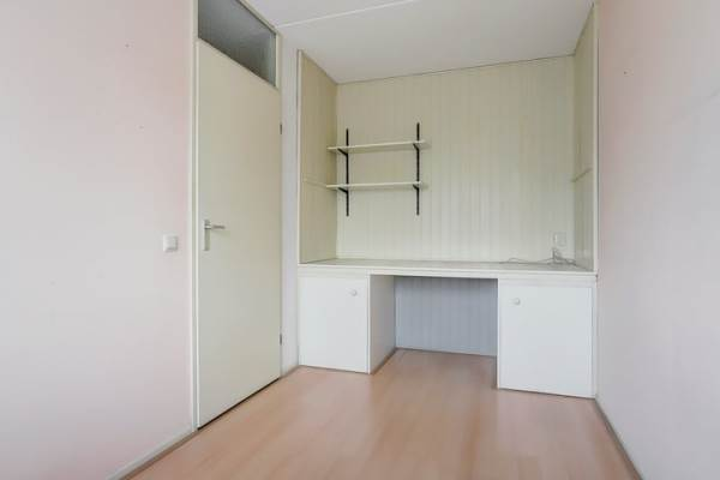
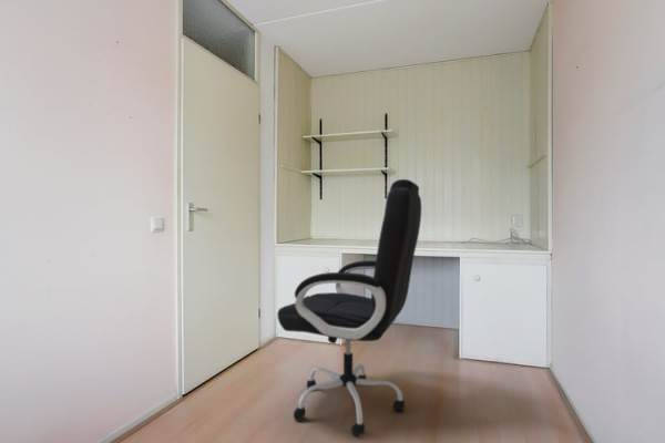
+ office chair (349, 293)
